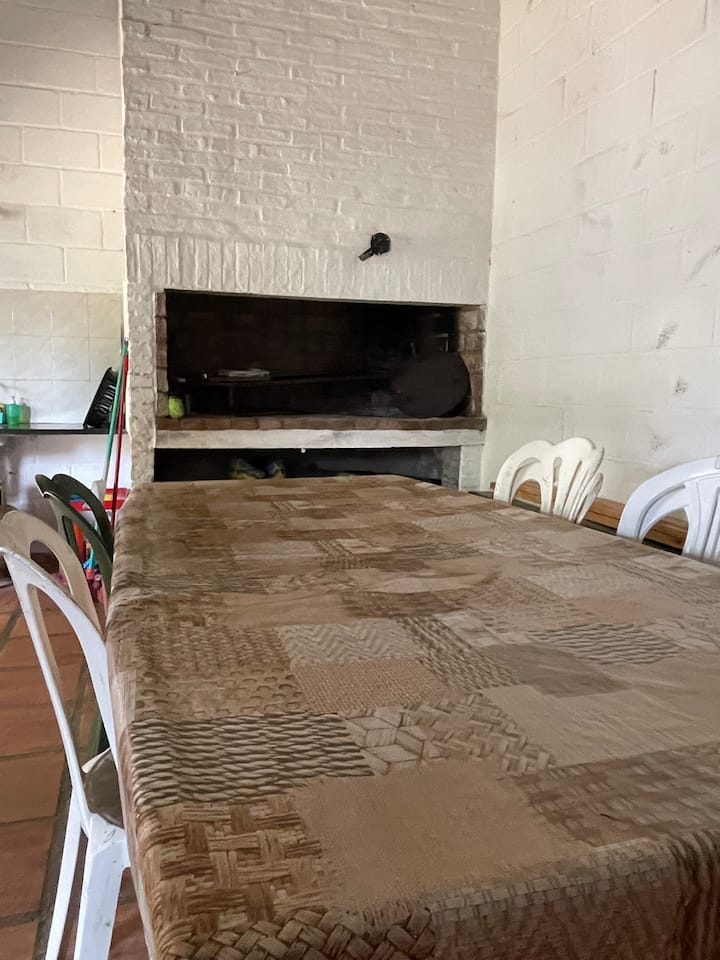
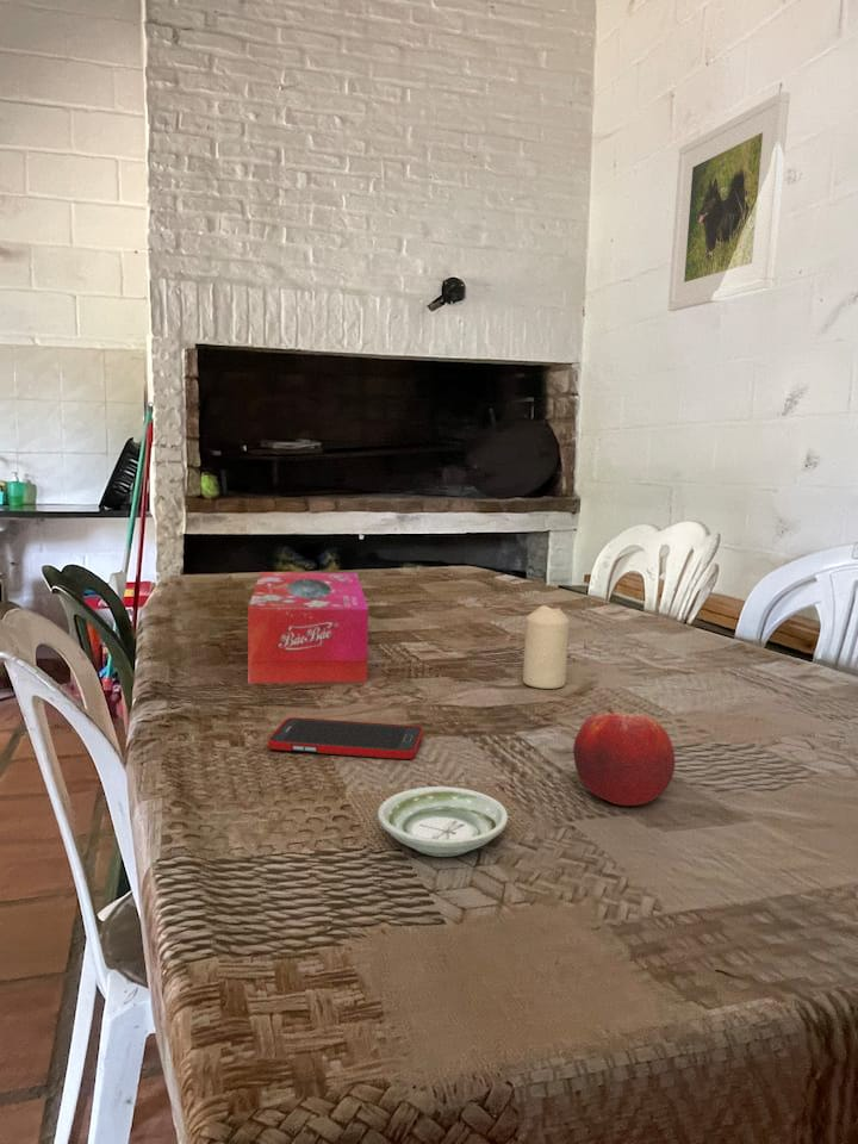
+ tissue box (307, 622)
+ candle (546, 645)
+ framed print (722, 212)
+ cell phone (347, 738)
+ saucer (442, 826)
+ fruit (622, 753)
